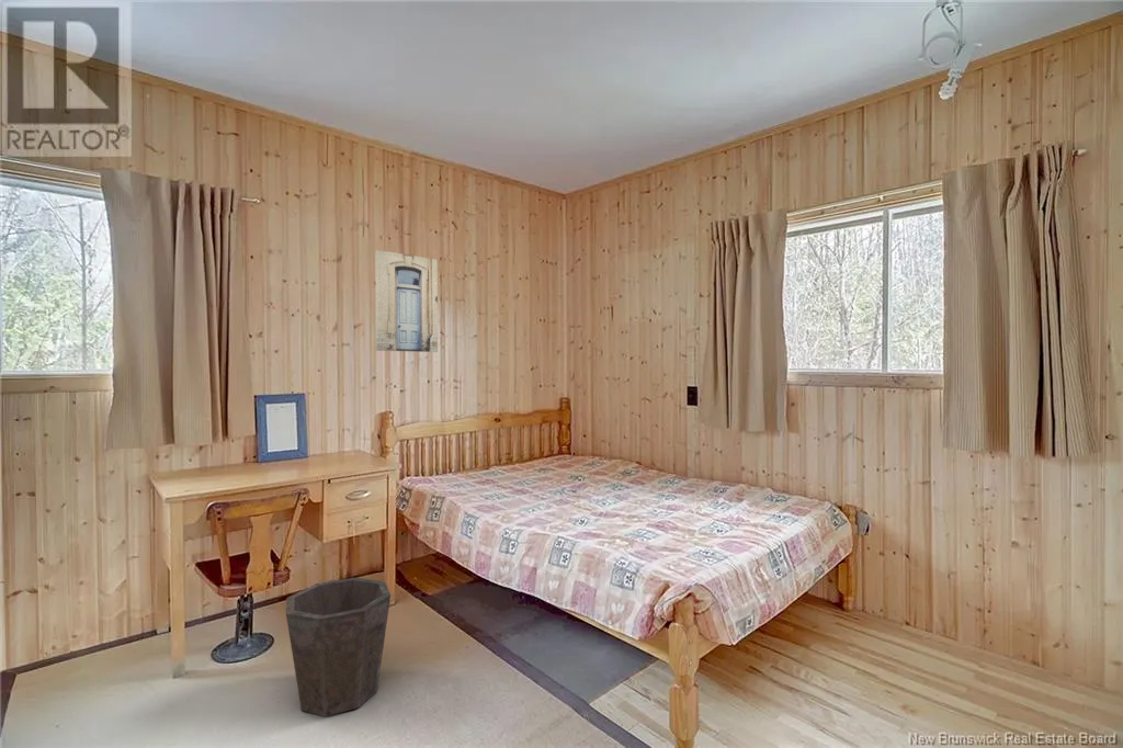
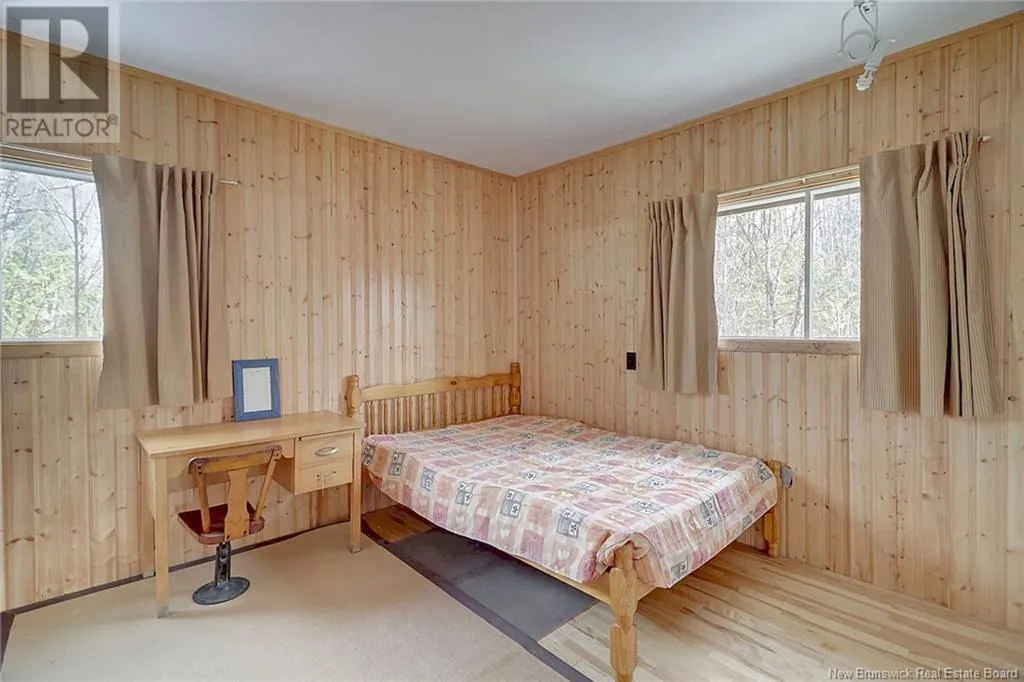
- wall art (407, 303)
- waste bin (339, 644)
